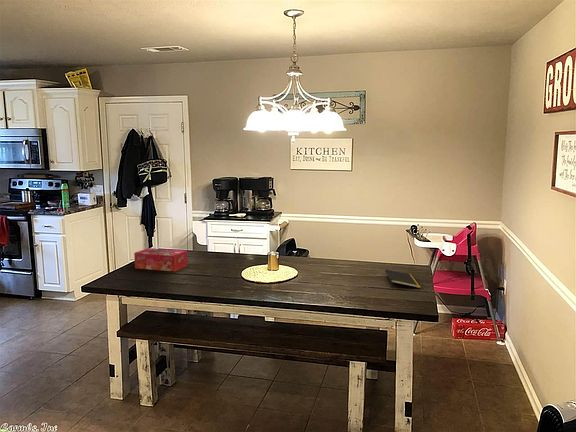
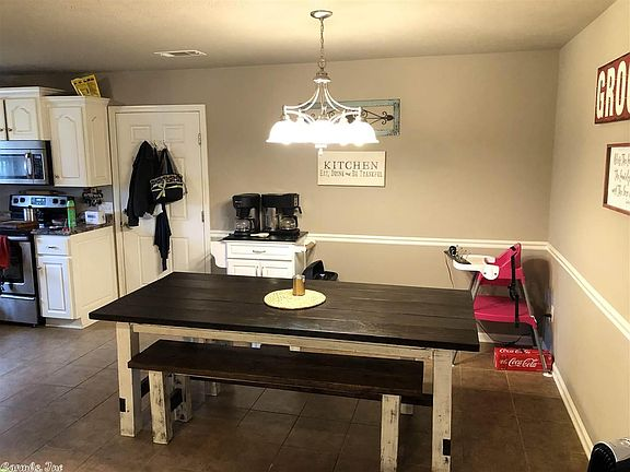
- notepad (402, 278)
- tissue box (161, 259)
